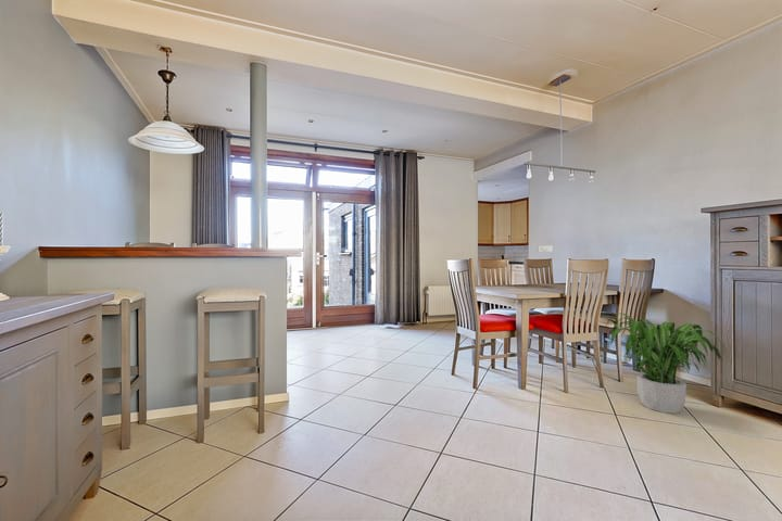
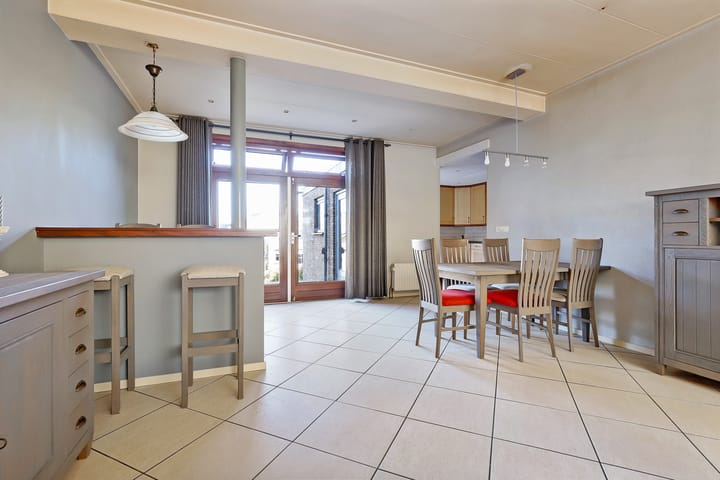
- potted plant (660, 364)
